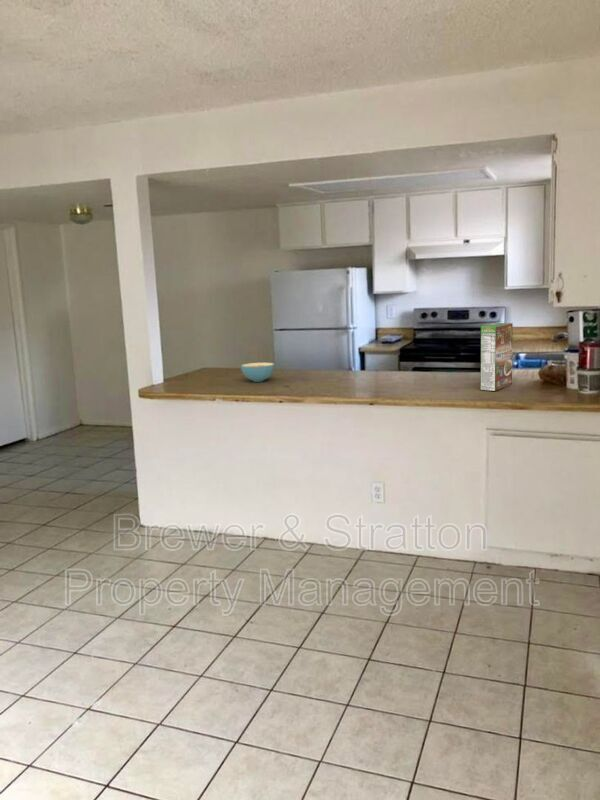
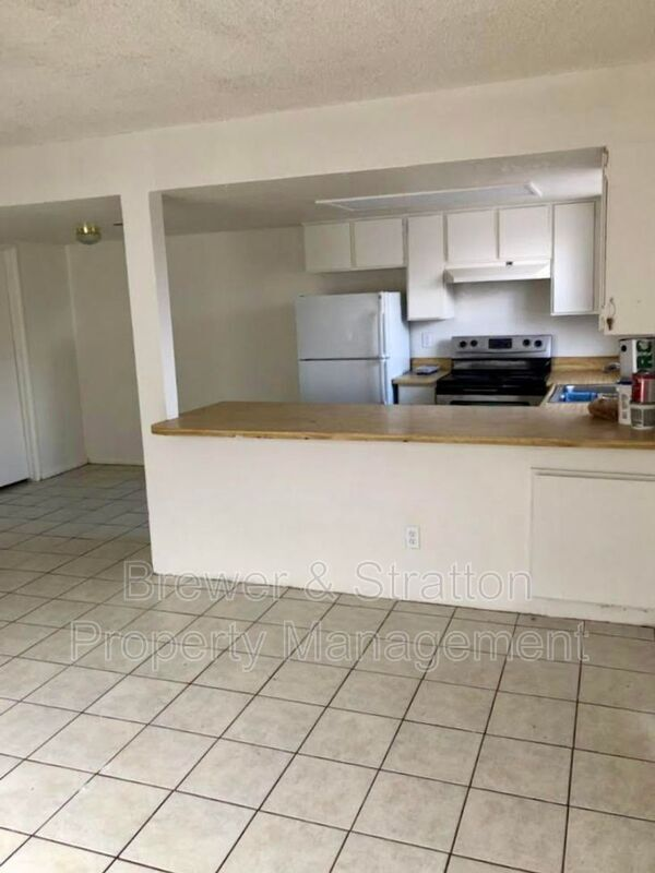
- cereal bowl (258, 372)
- cereal box (496, 356)
